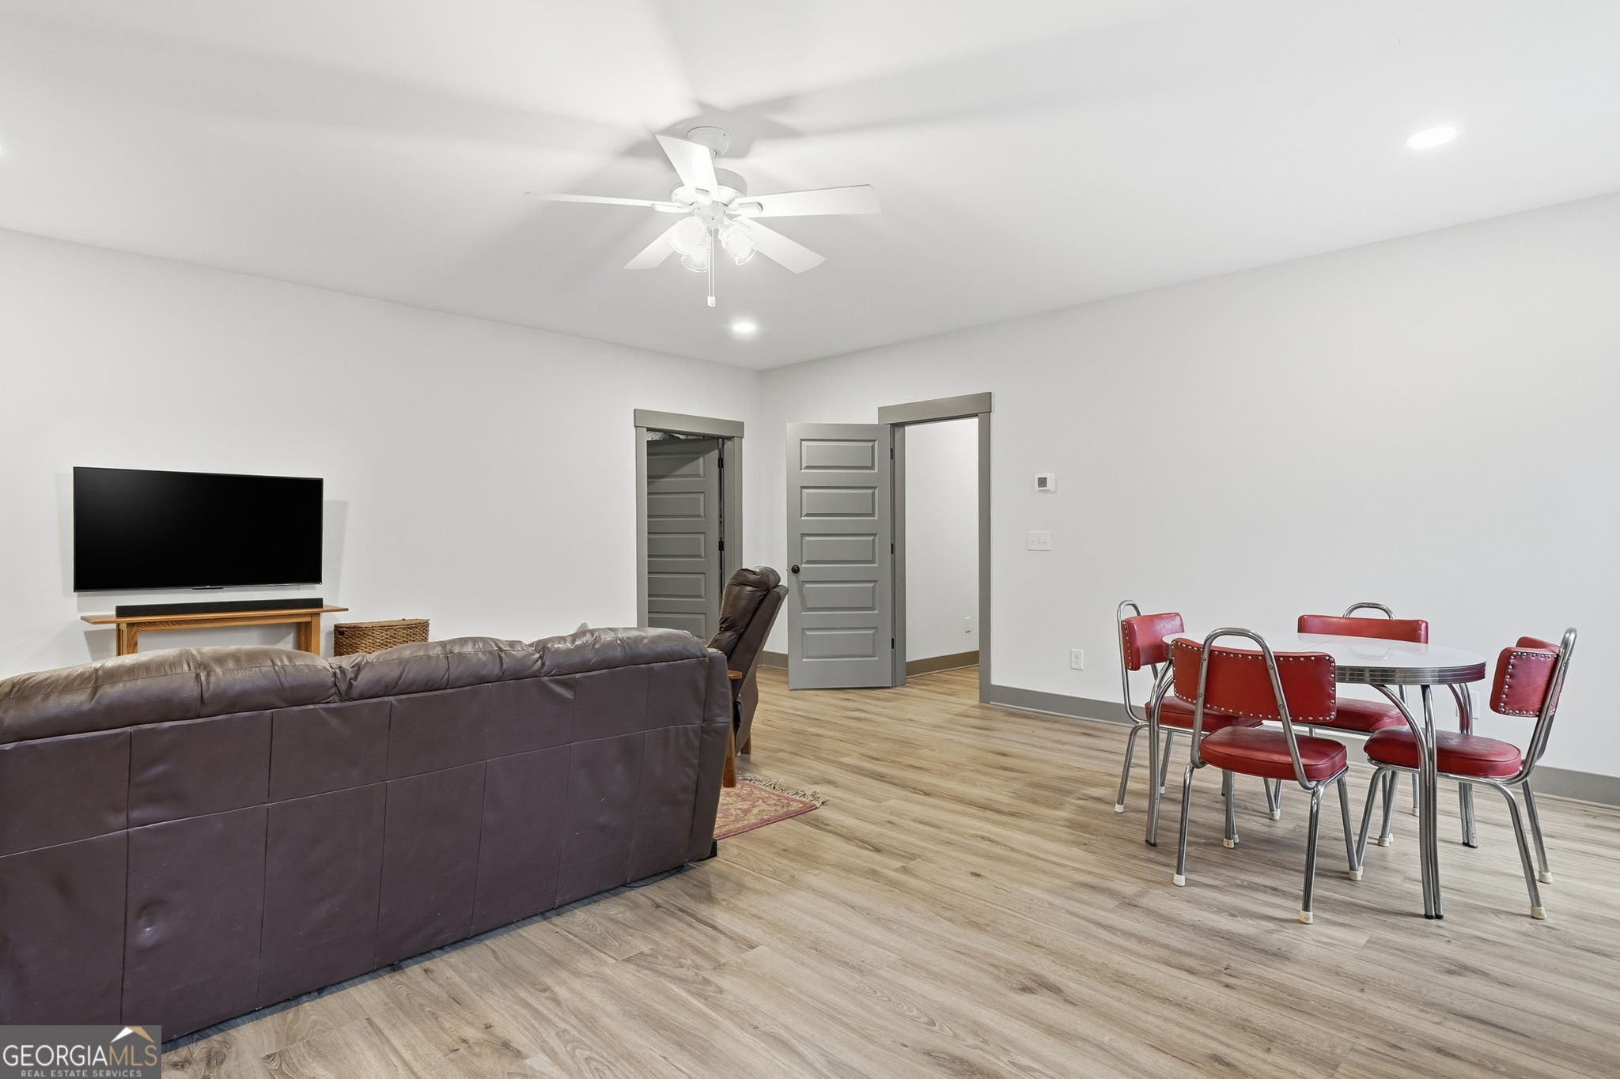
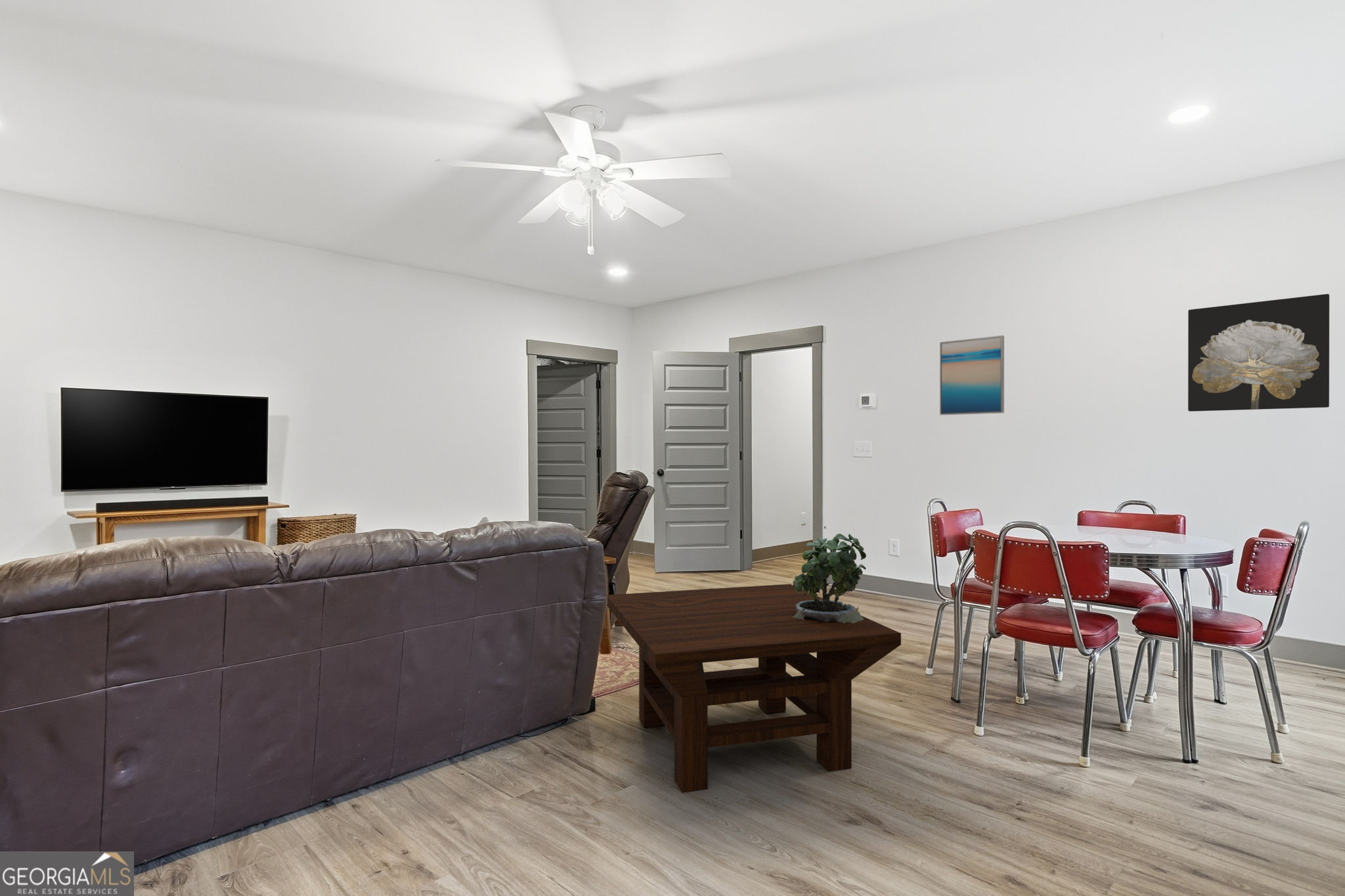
+ potted plant (829, 571)
+ wall art (1255, 356)
+ coffee table (736, 677)
+ wall art (971, 376)
